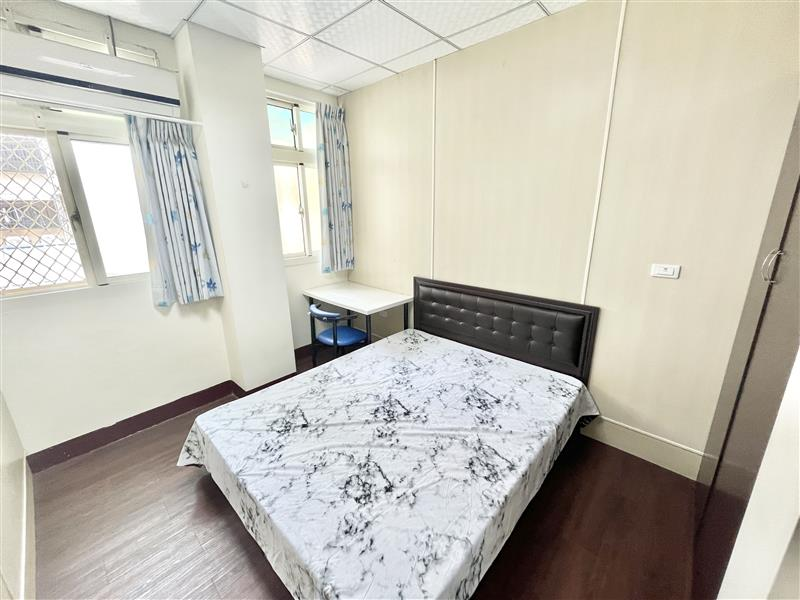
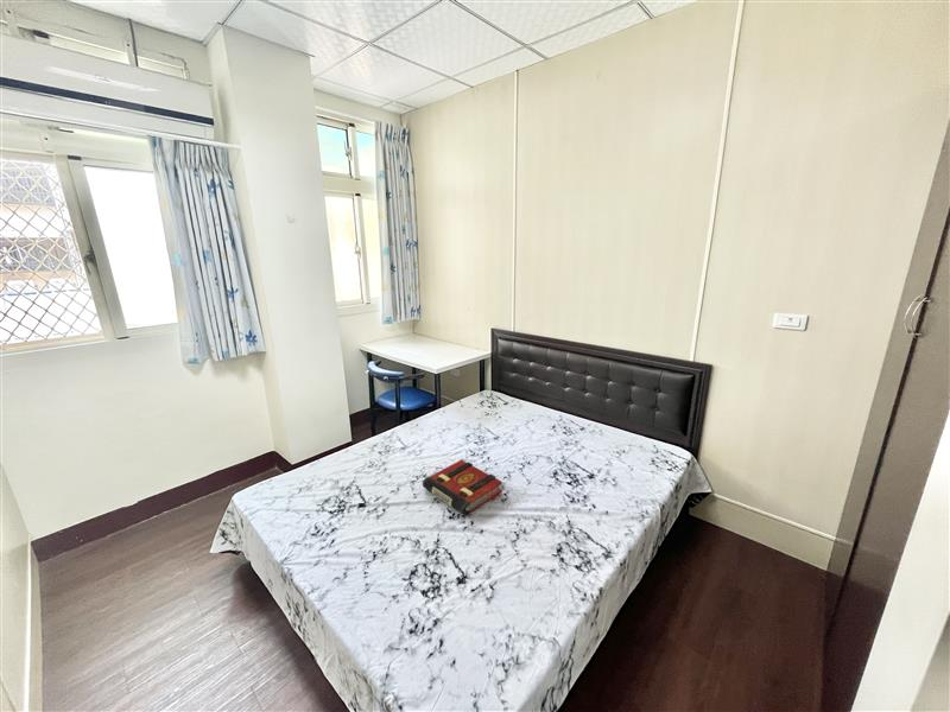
+ book (462, 484)
